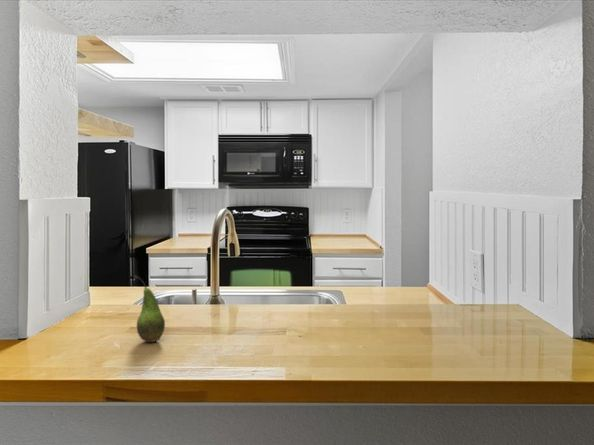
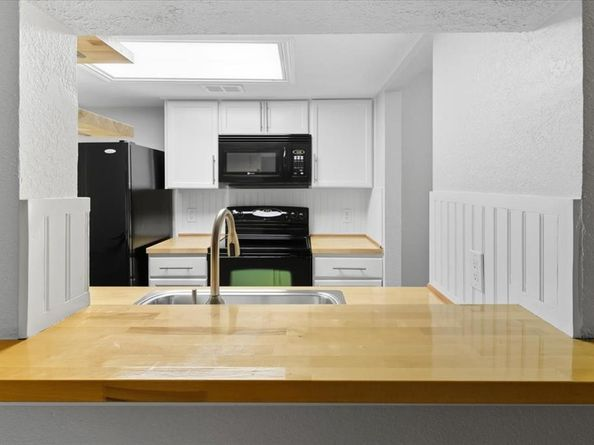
- fruit (150, 307)
